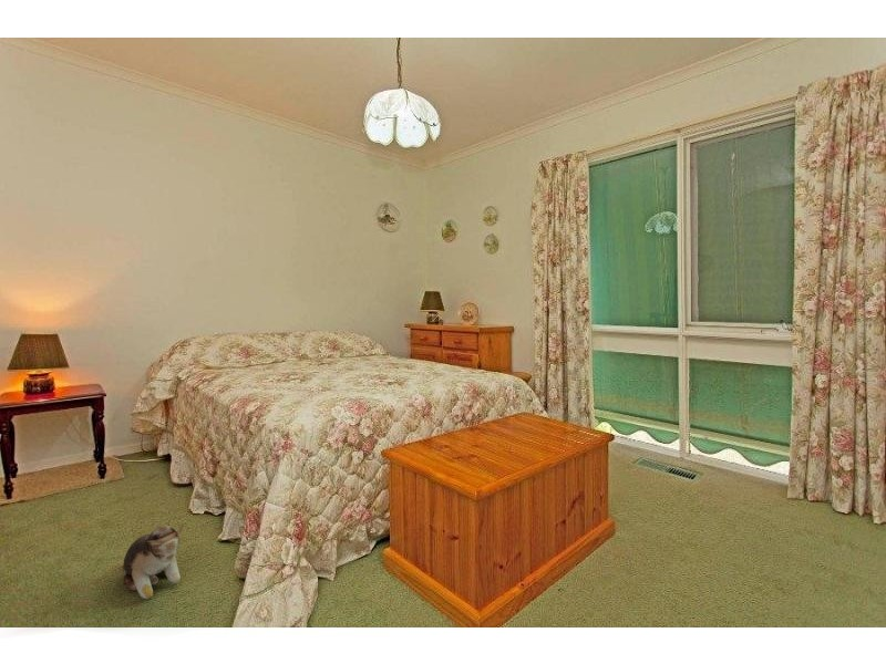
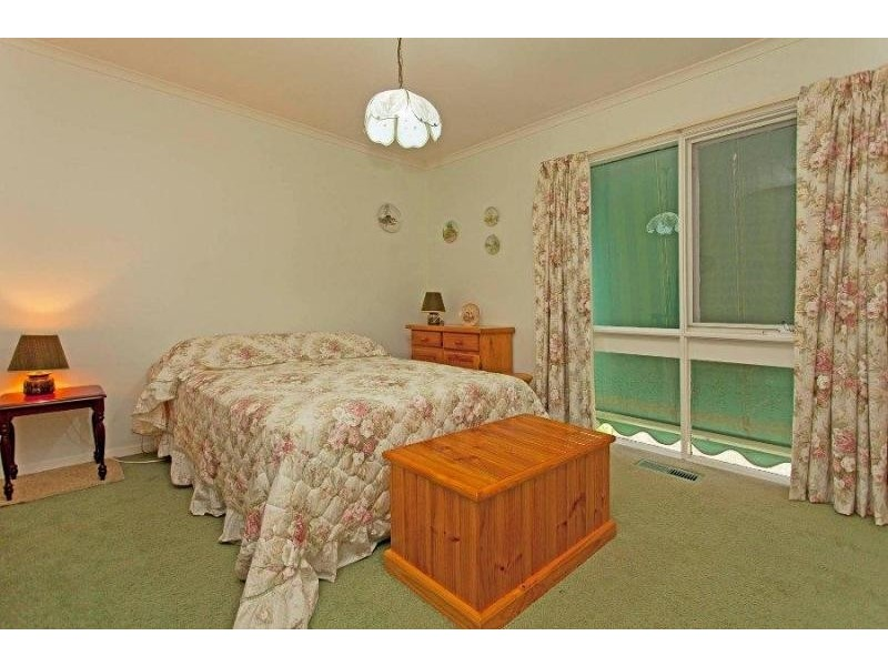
- plush toy (148, 548)
